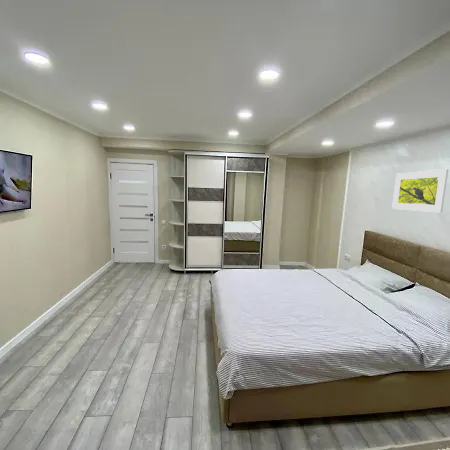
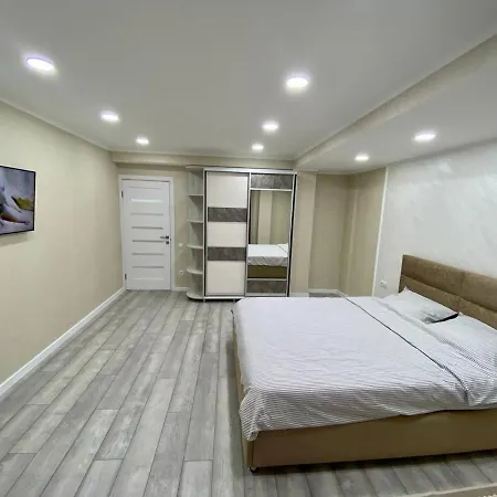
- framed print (416, 191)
